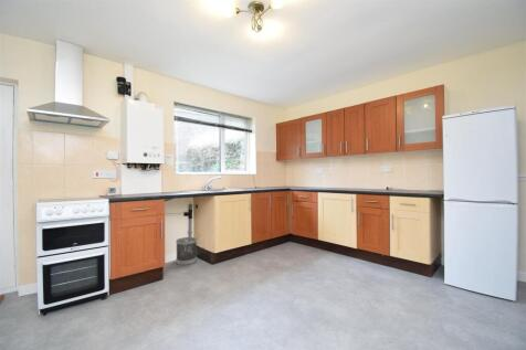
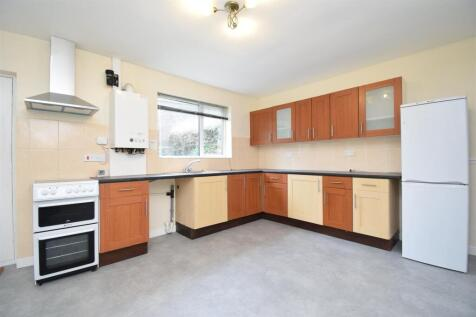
- wastebasket (186, 251)
